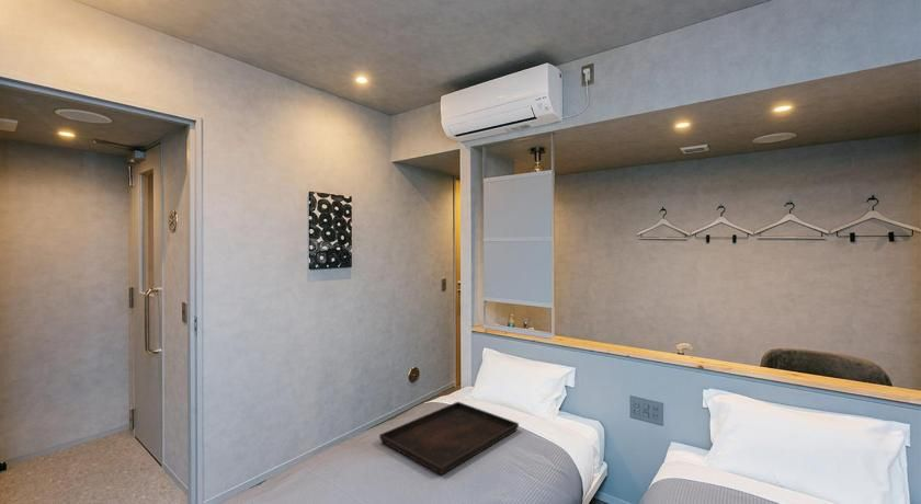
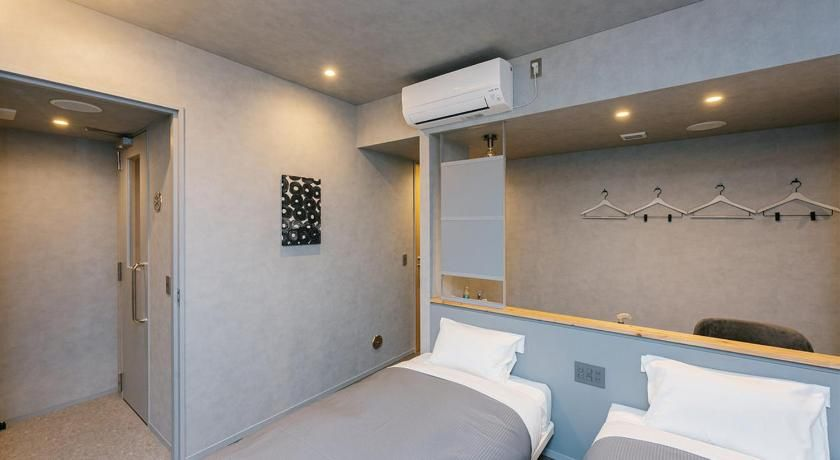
- serving tray (451, 432)
